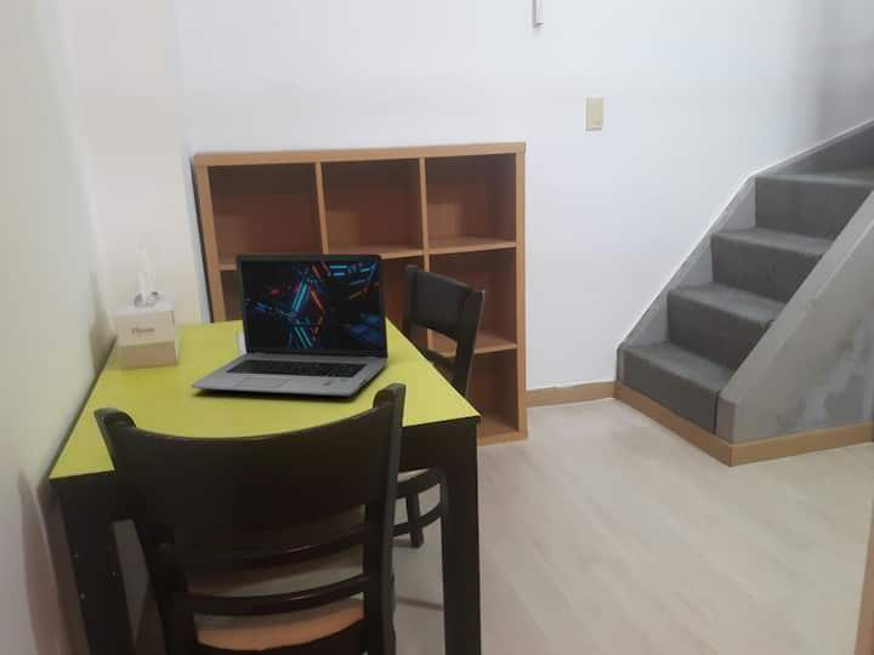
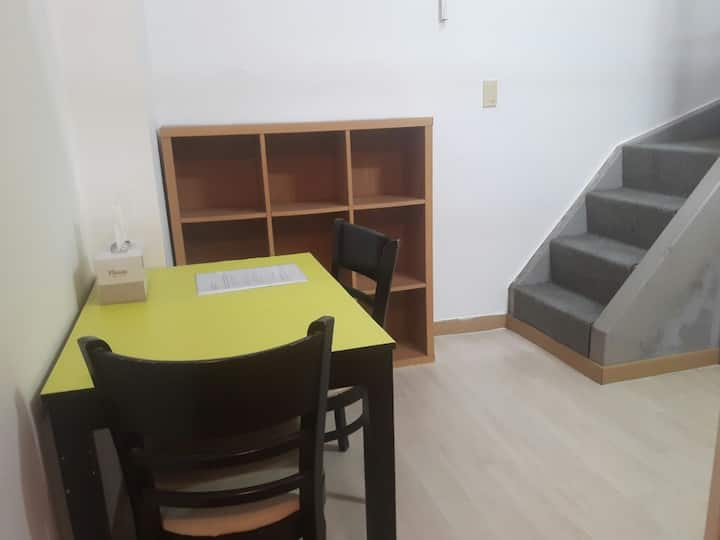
- laptop (289, 321)
